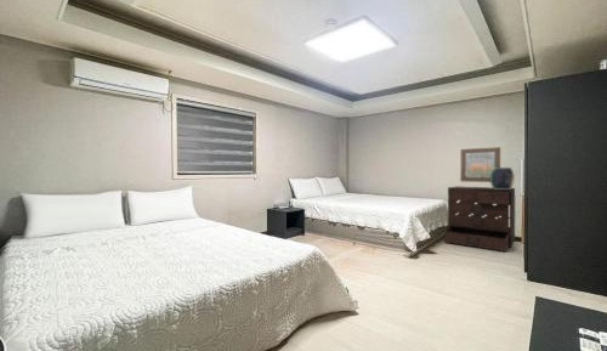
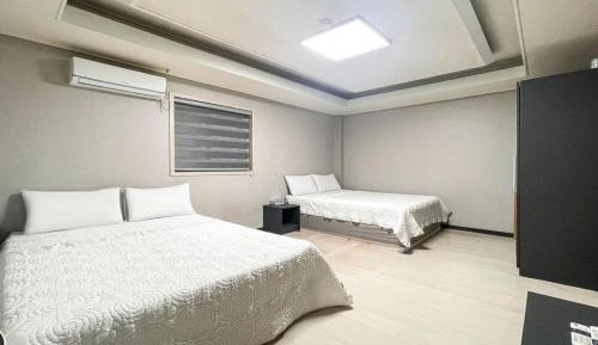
- wall art (480, 164)
- decorative urn (501, 177)
- dresser (478, 214)
